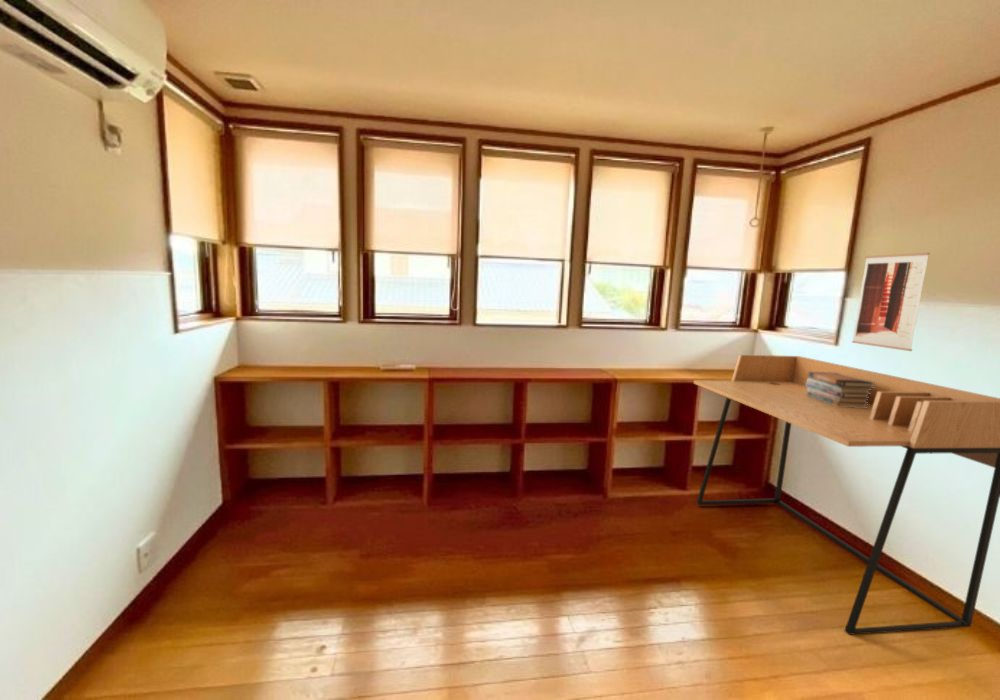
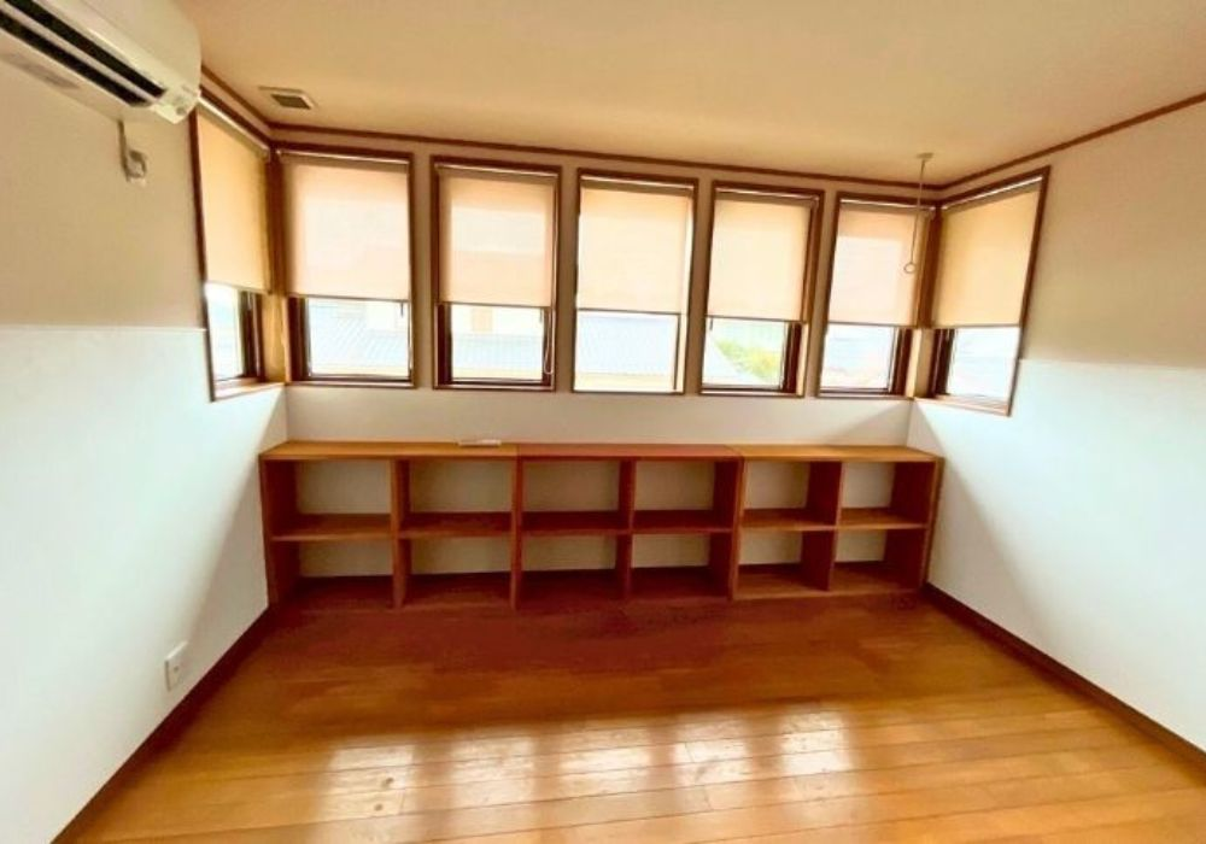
- wall art (887, 301)
- book stack (837, 388)
- desk (785, 463)
